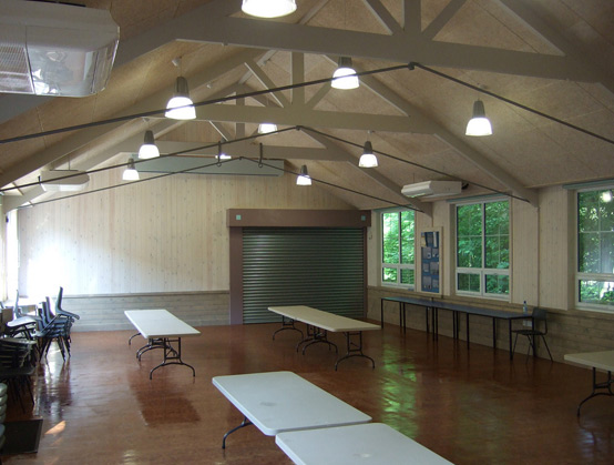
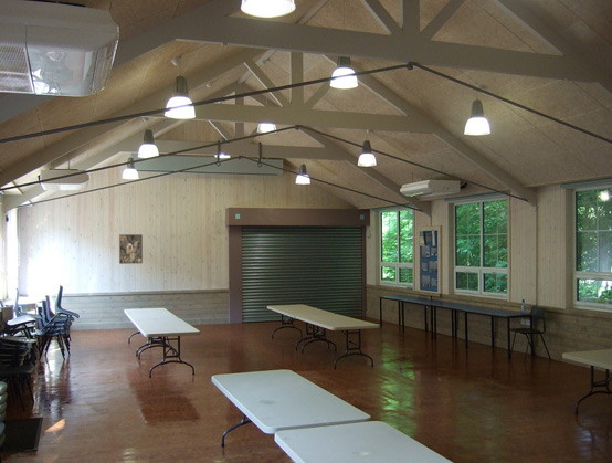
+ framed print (130, 249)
